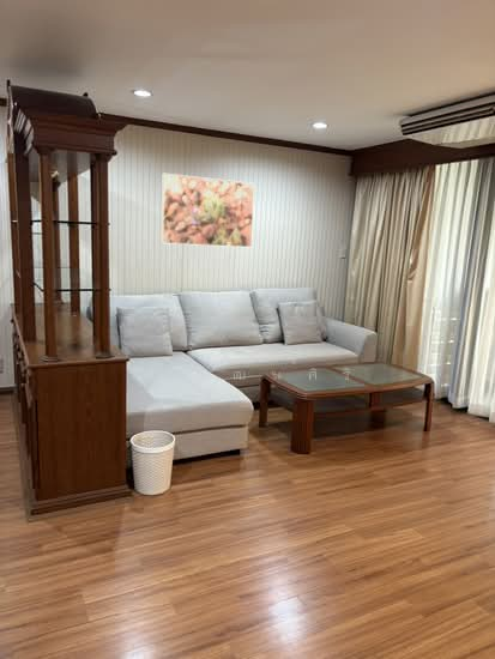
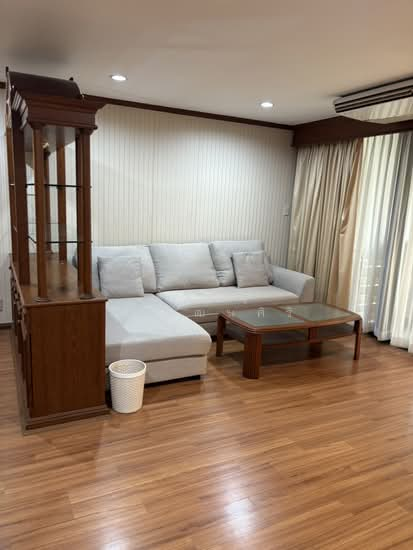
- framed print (209, 212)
